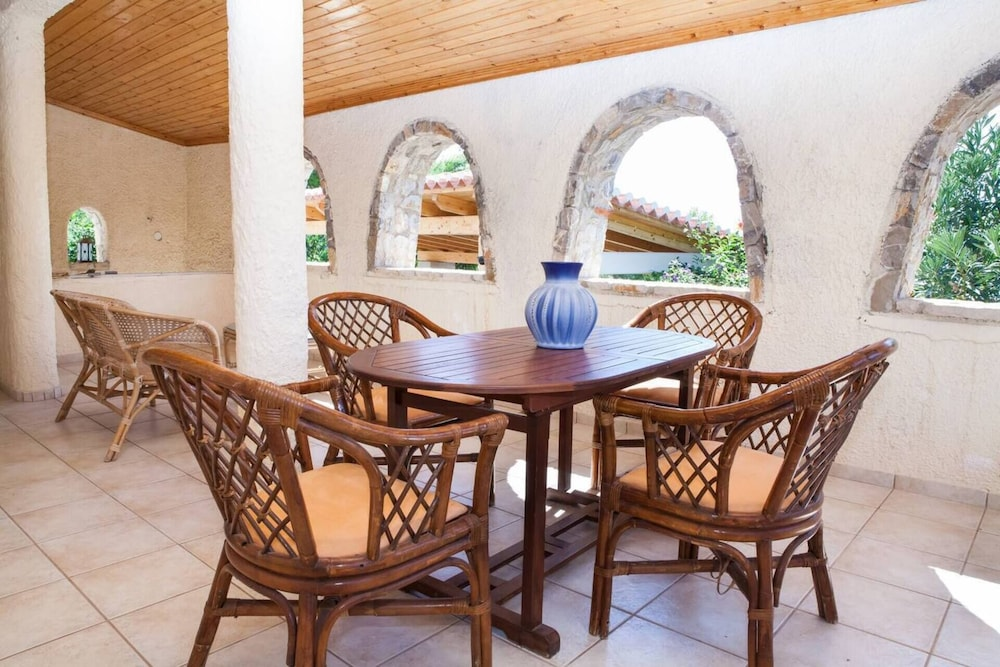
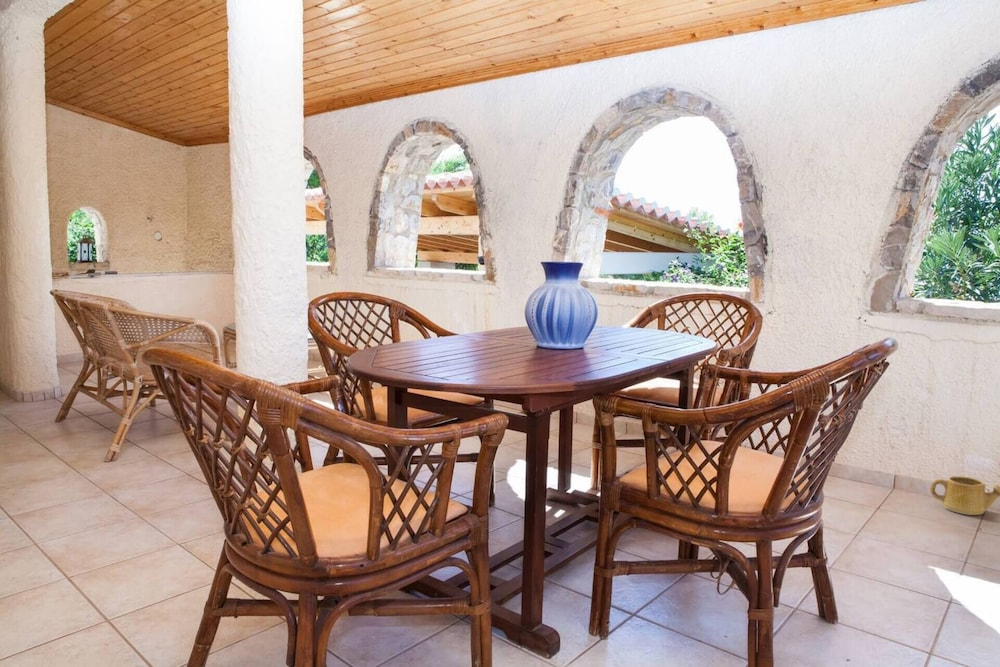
+ watering can (967, 495)
